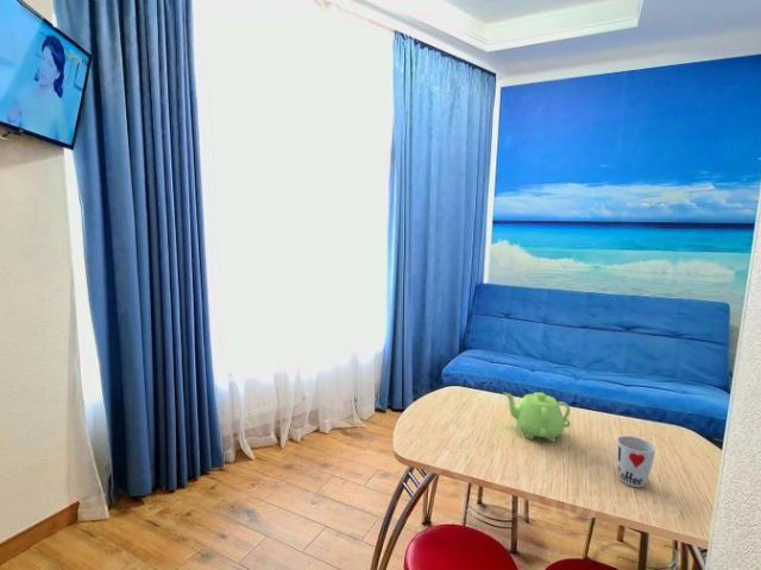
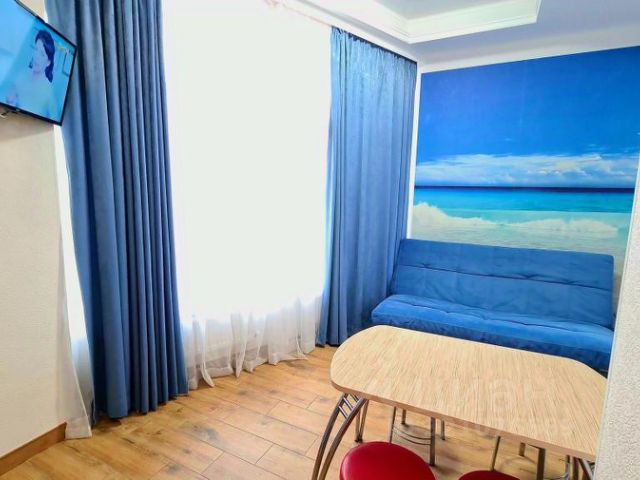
- teapot (535, 413)
- cup (634, 462)
